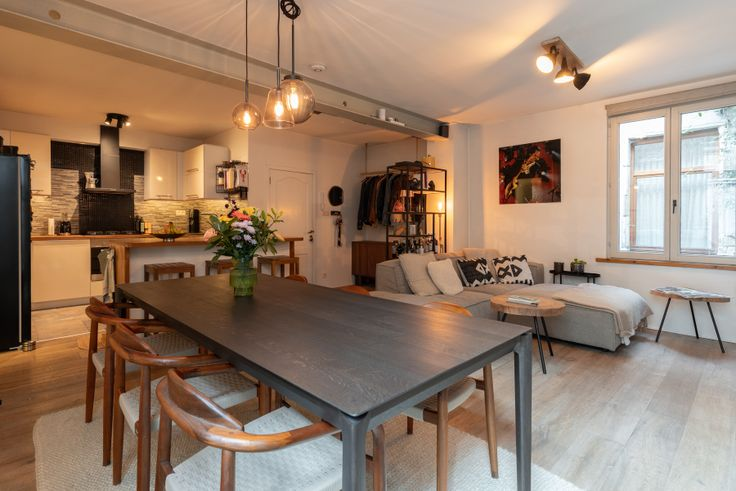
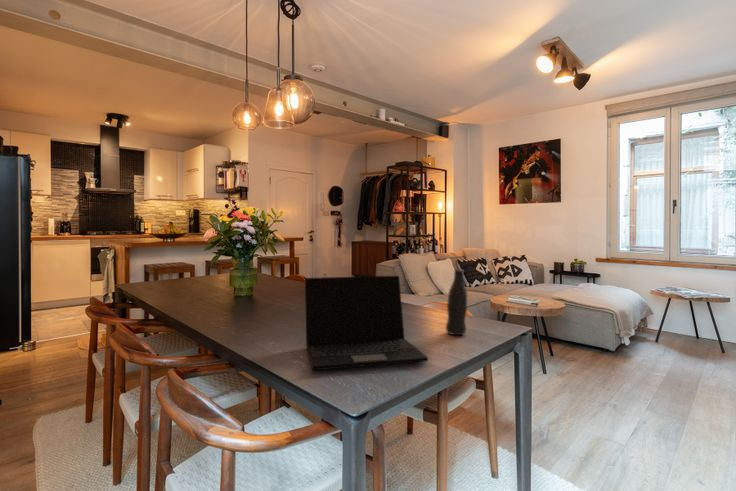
+ laptop (361, 316)
+ bottle (456, 301)
